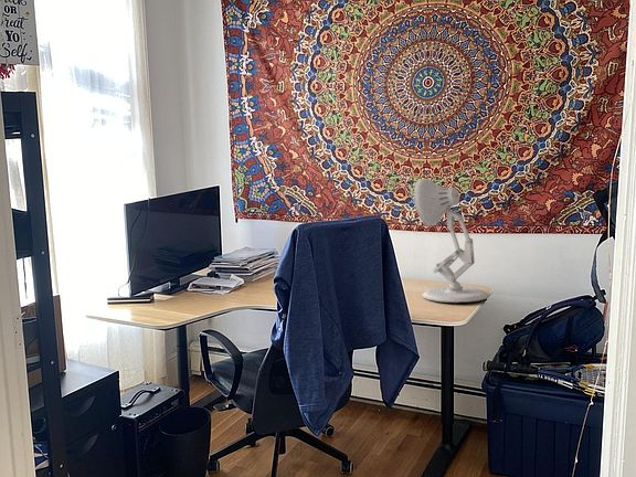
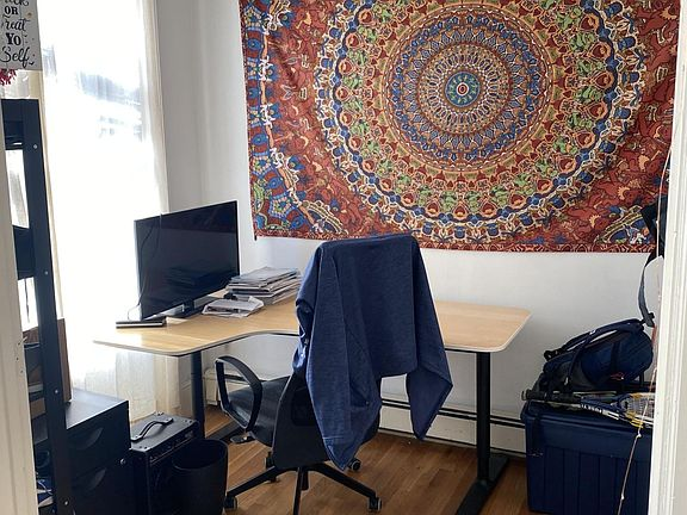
- desk lamp (452, 236)
